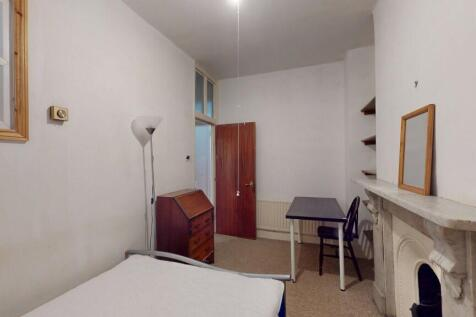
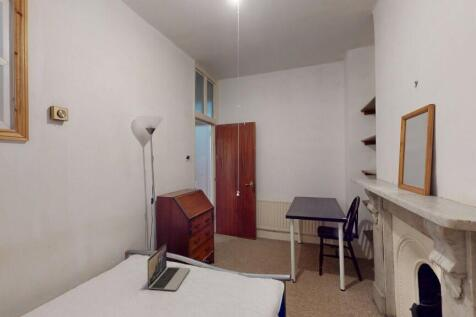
+ laptop (170, 267)
